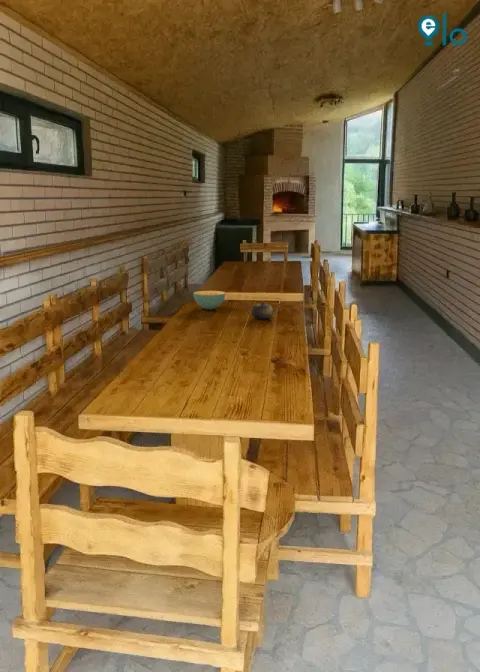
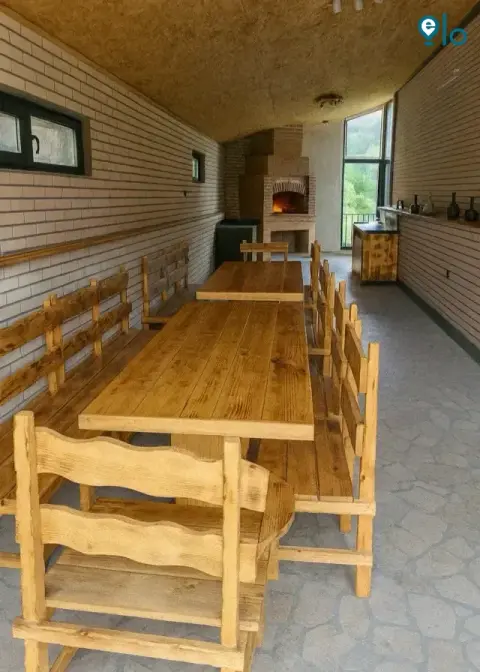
- cereal bowl (209, 300)
- teapot (263, 309)
